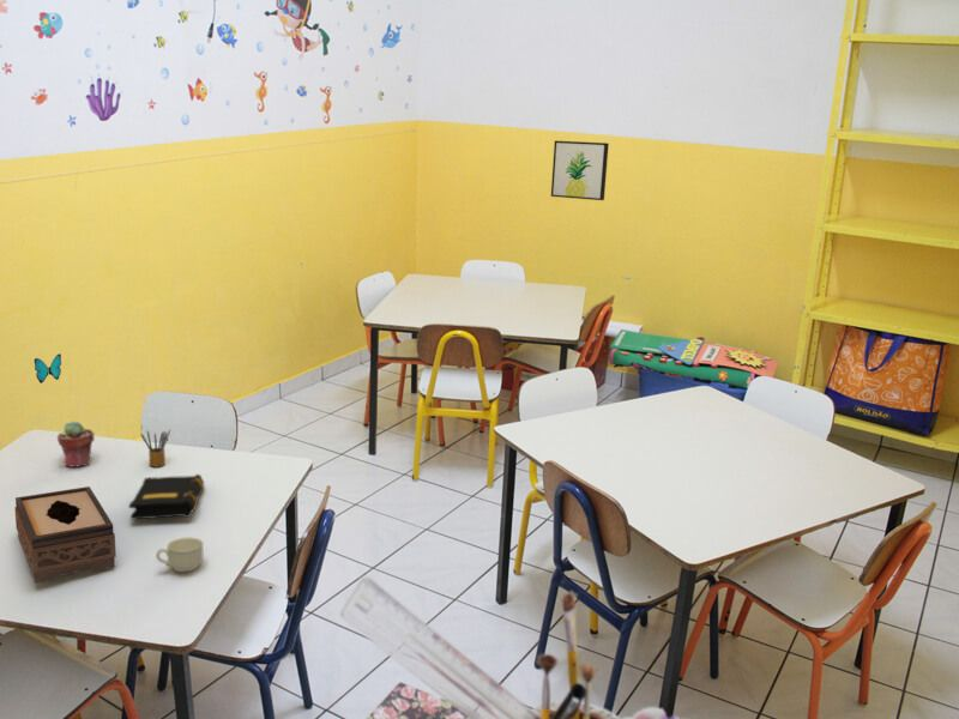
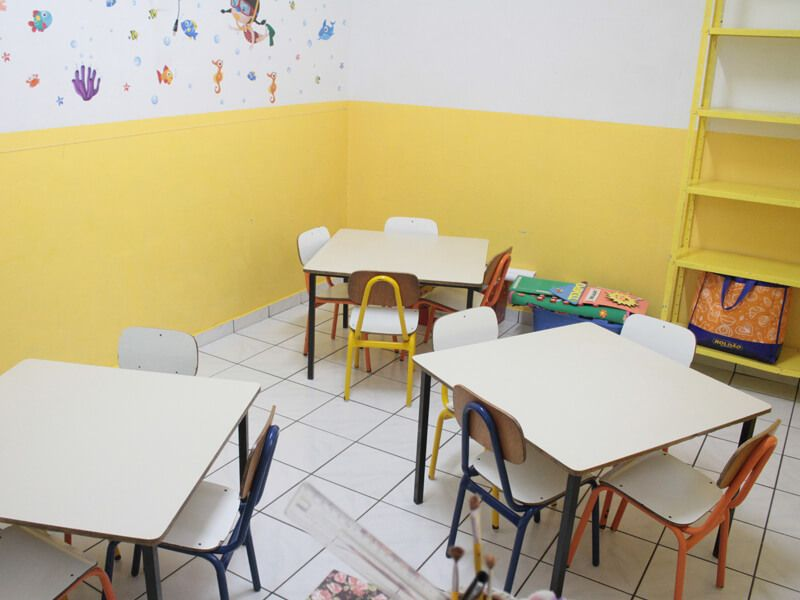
- cup (180, 556)
- tissue box (64, 531)
- potted succulent (76, 442)
- decorative butterfly (49, 368)
- pencil box (155, 447)
- wall art (579, 170)
- book (170, 493)
